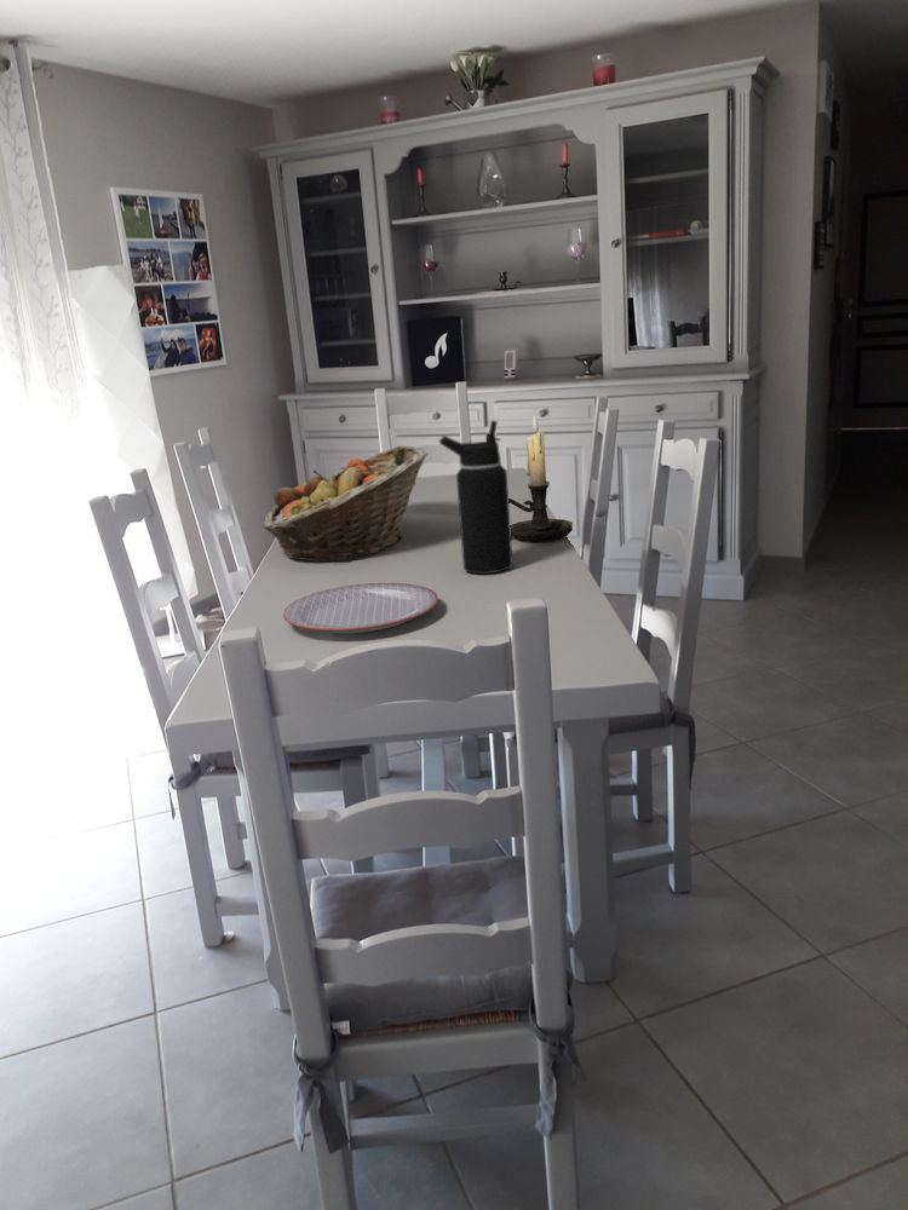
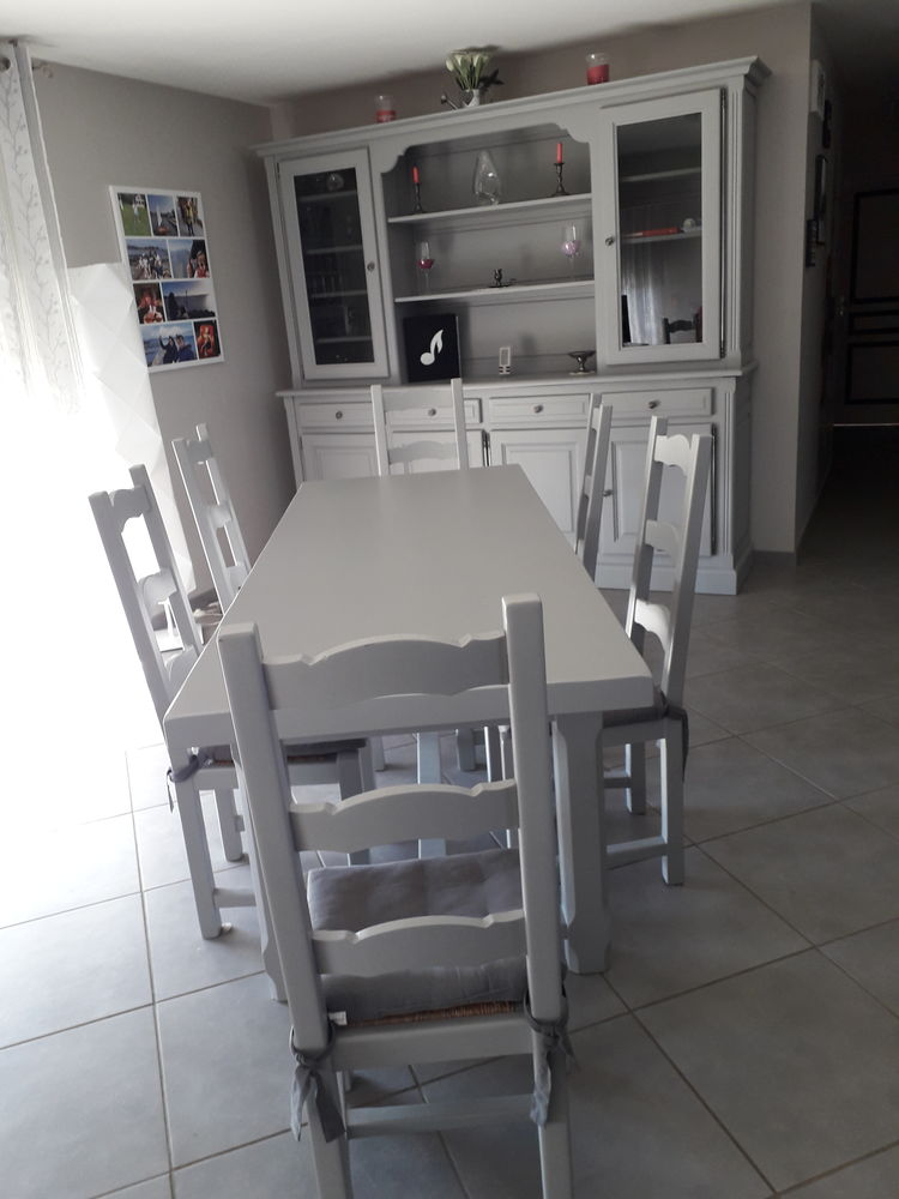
- water bottle (476, 496)
- fruit basket (346, 500)
- plate (361, 610)
- candle holder (528, 474)
